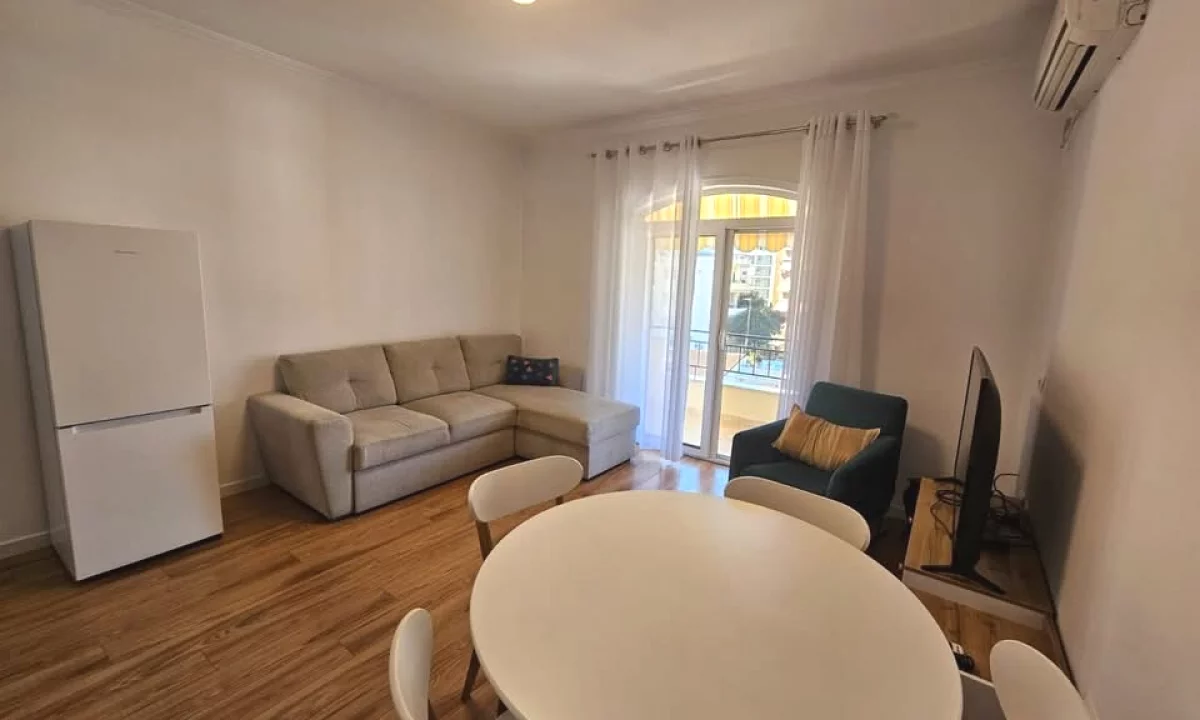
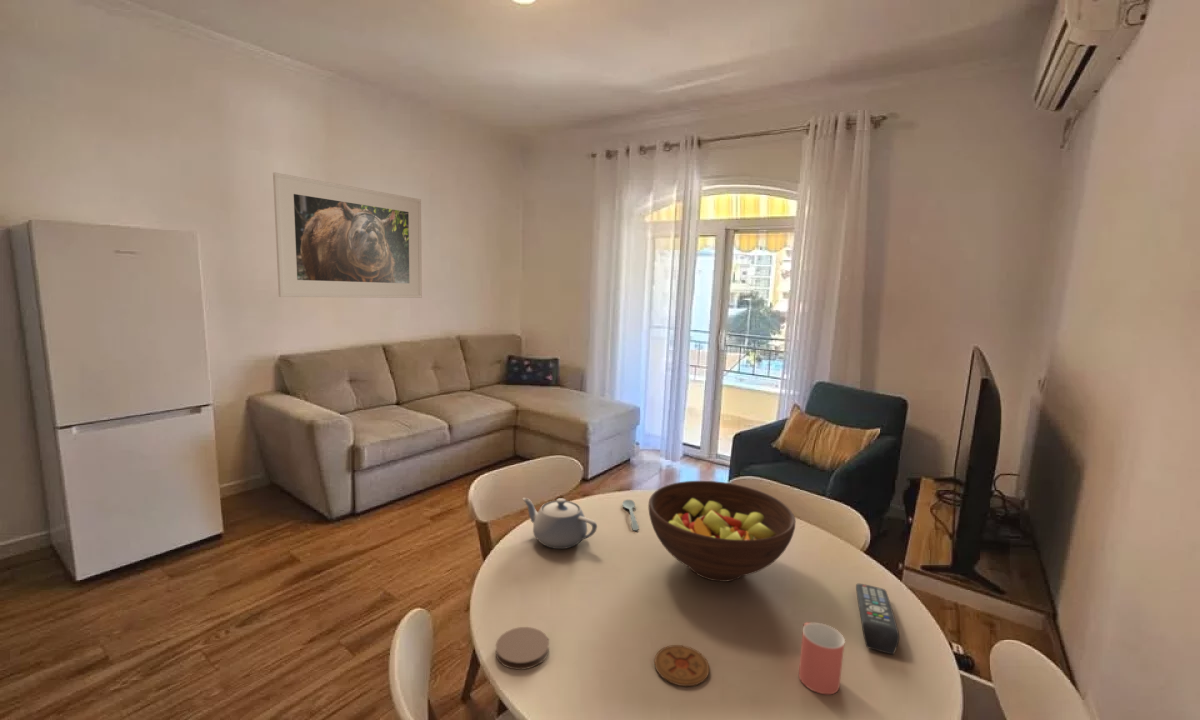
+ coaster (522, 647)
+ cup (816, 651)
+ remote control (875, 612)
+ spoon (631, 513)
+ teapot (557, 519)
+ fruit bowl (717, 537)
+ coaster (681, 664)
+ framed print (356, 243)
